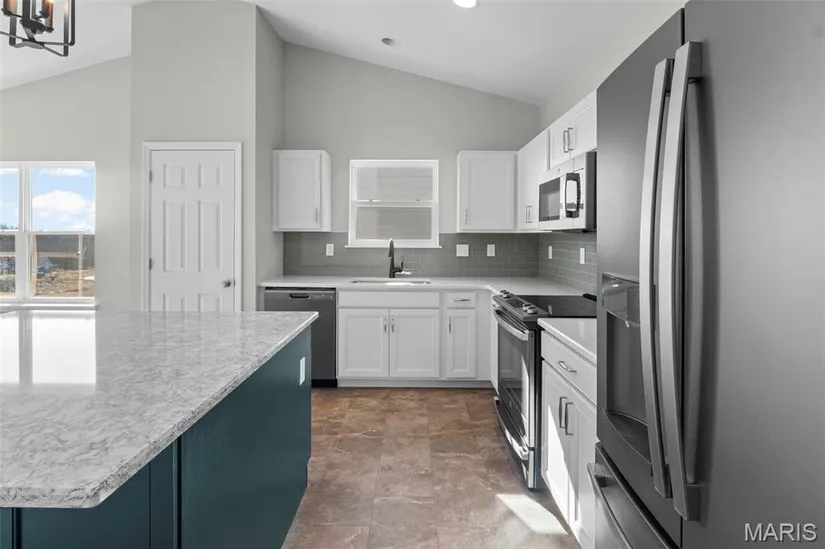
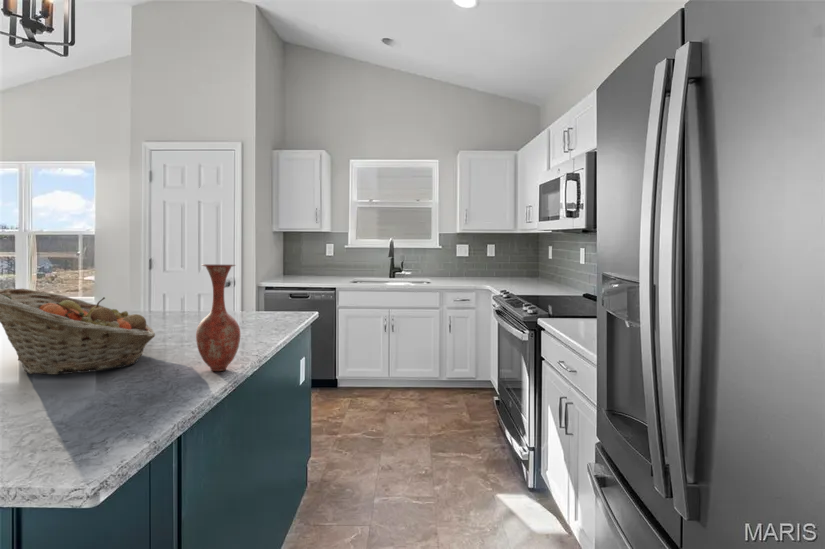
+ vase (218, 317)
+ fruit basket (76, 325)
